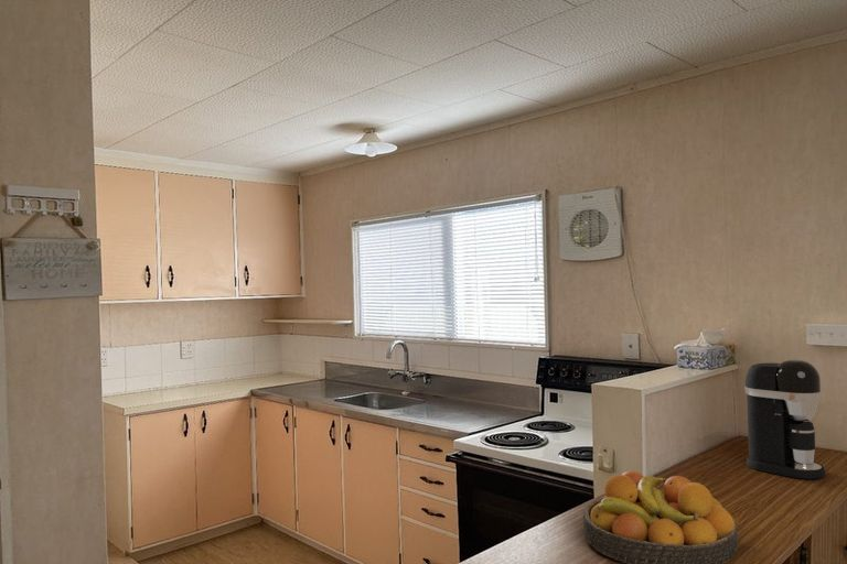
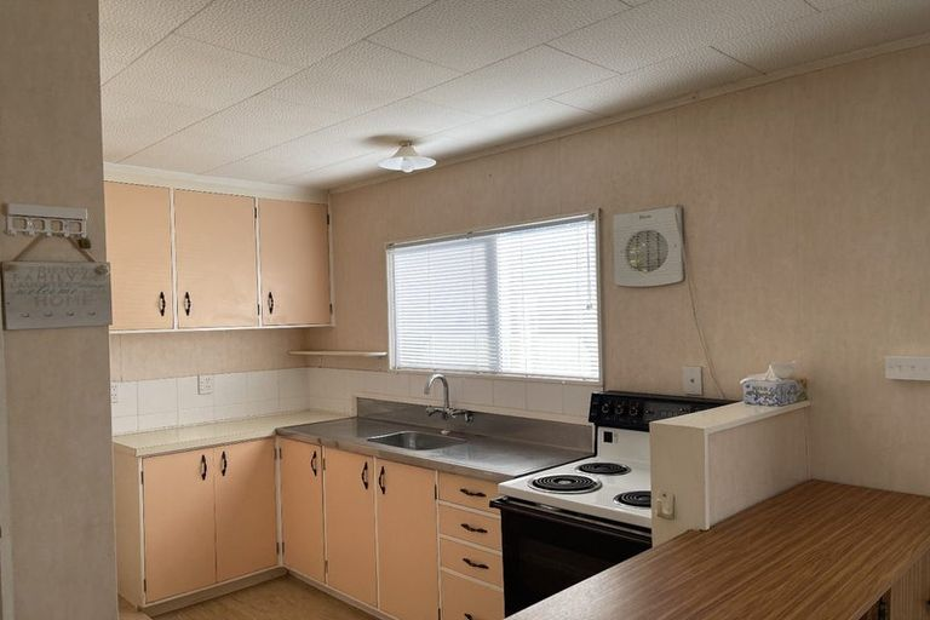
- coffee maker (782, 414)
- fruit bowl (656, 507)
